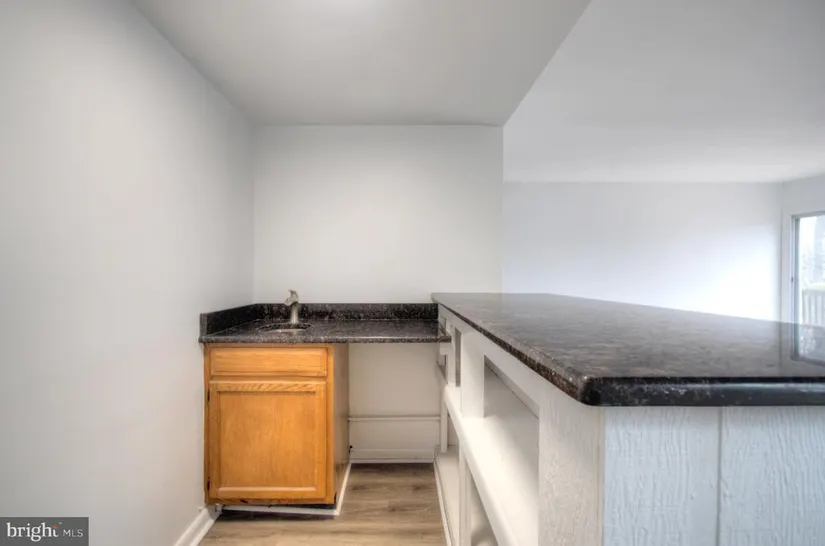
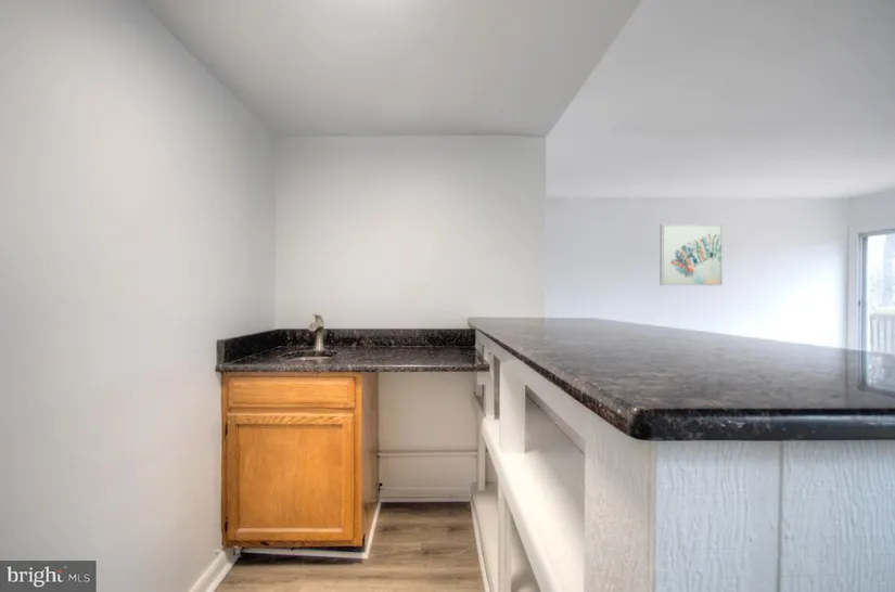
+ wall art (691, 255)
